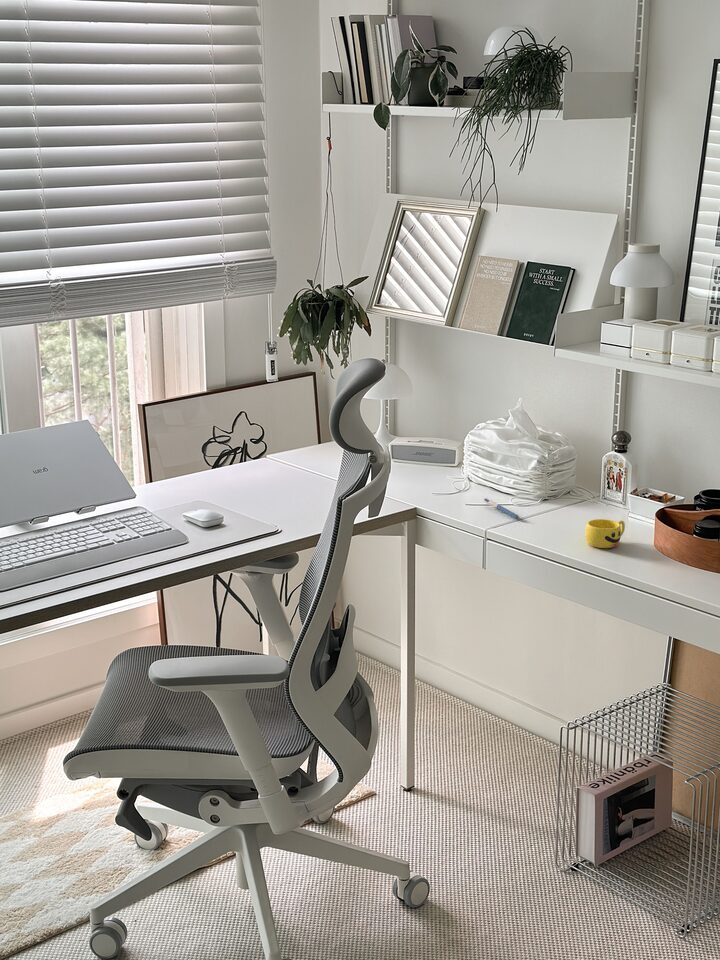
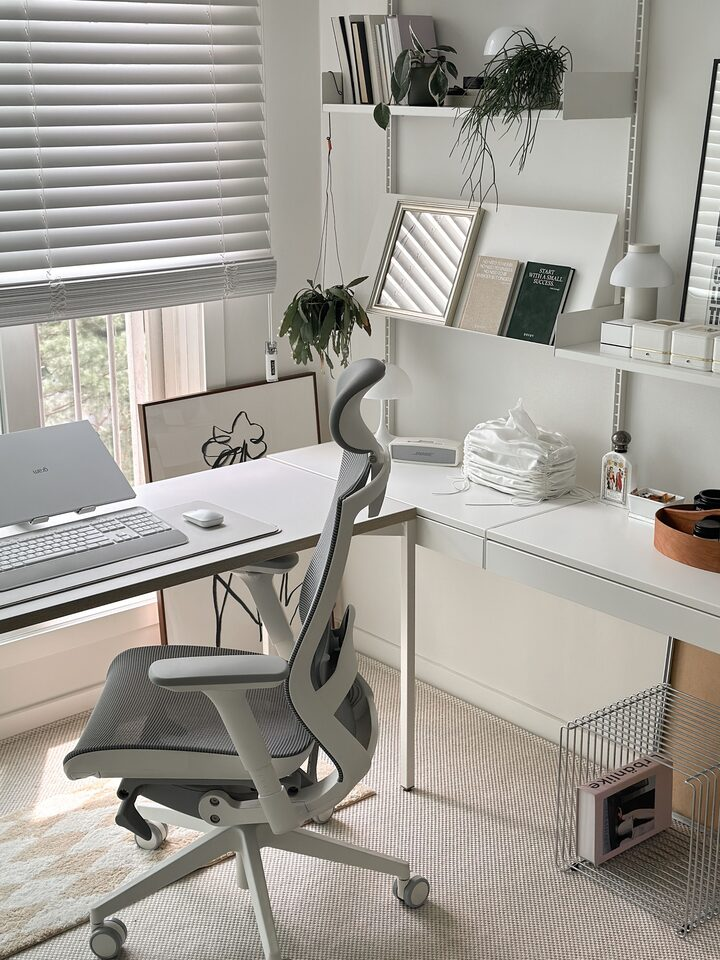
- pen (500, 508)
- cup (607, 532)
